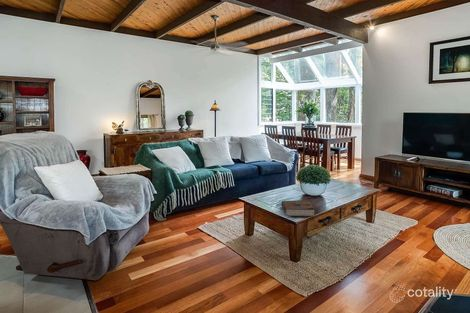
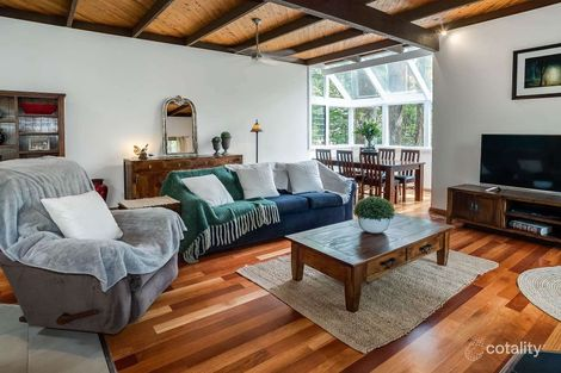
- book (297, 206)
